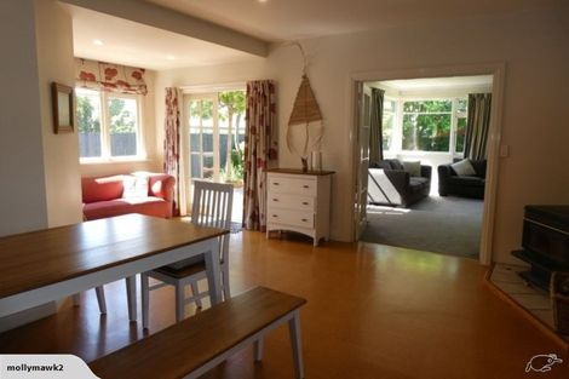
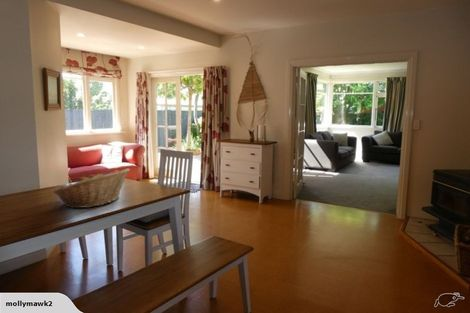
+ fruit basket (94, 185)
